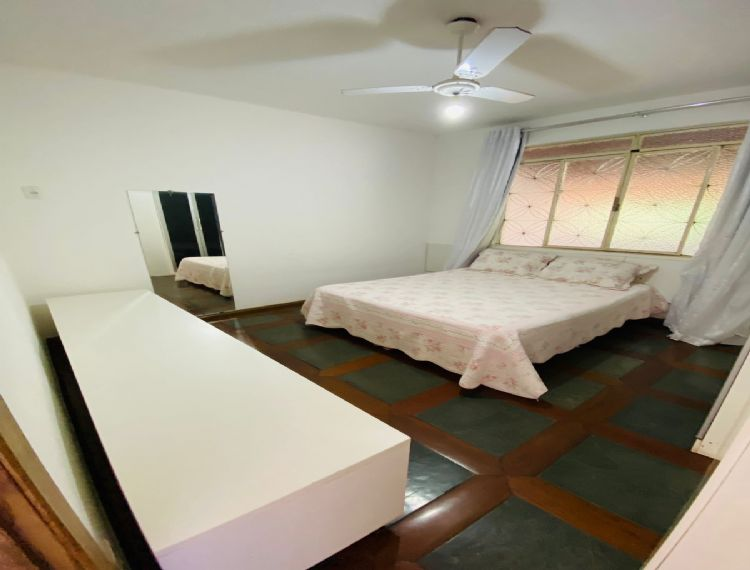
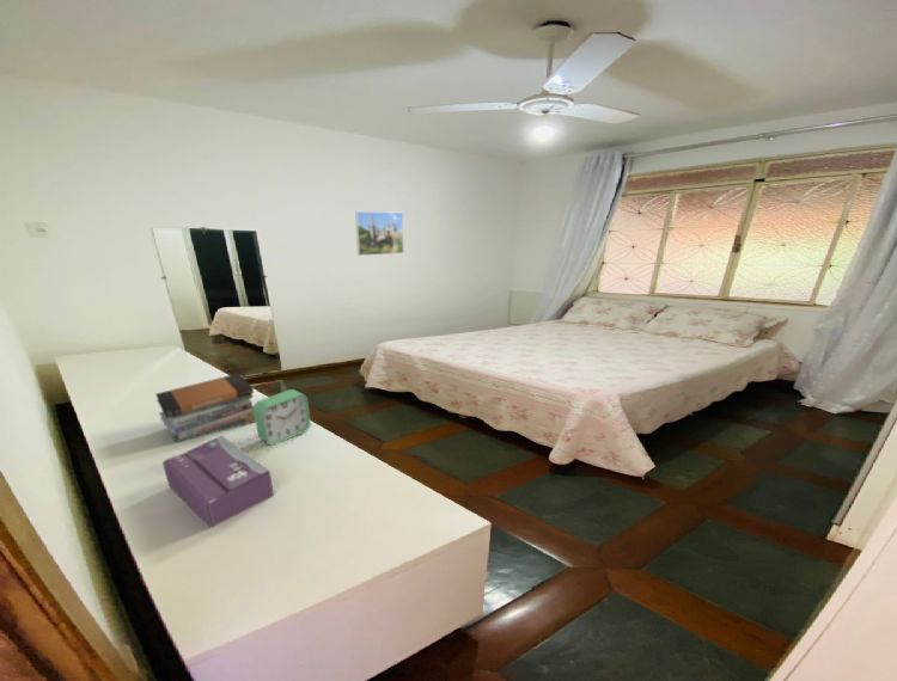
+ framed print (380, 233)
+ book stack (208, 407)
+ tissue box (218, 478)
+ alarm clock (282, 416)
